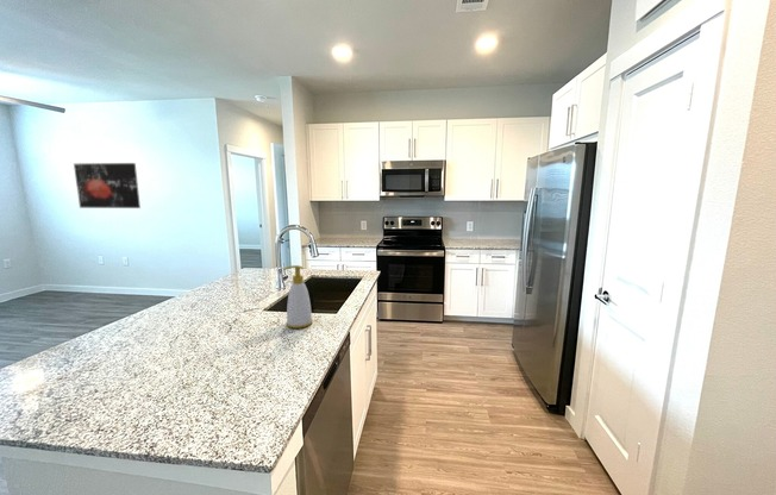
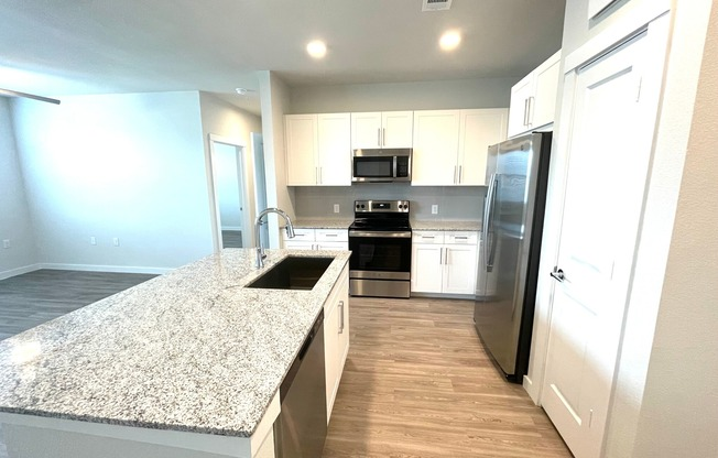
- soap bottle (298, 295)
- wall art (106, 186)
